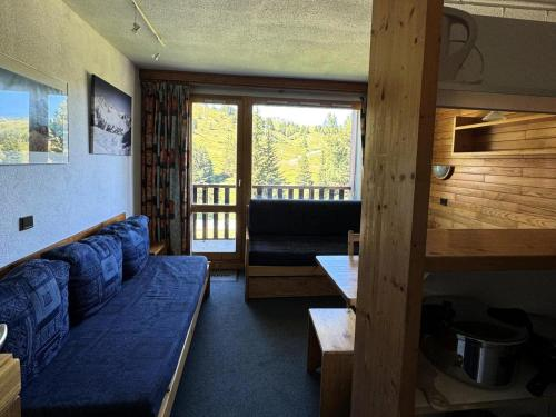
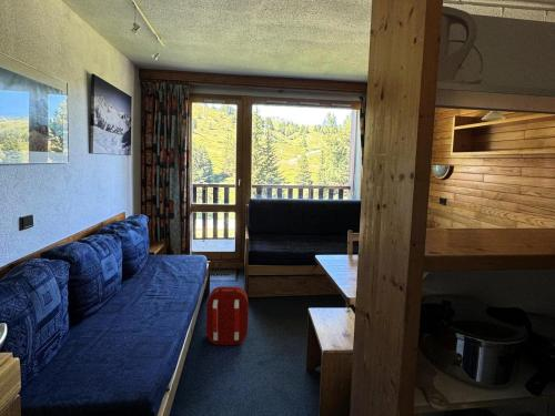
+ backpack (226, 314)
